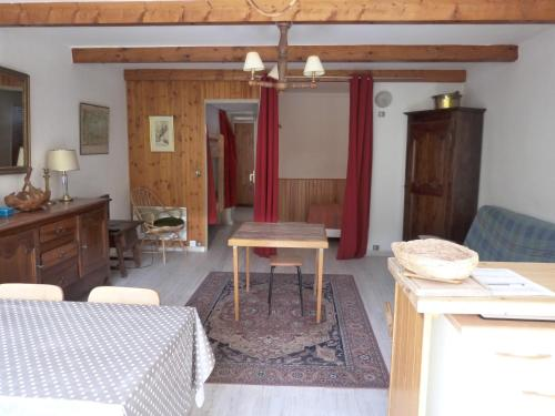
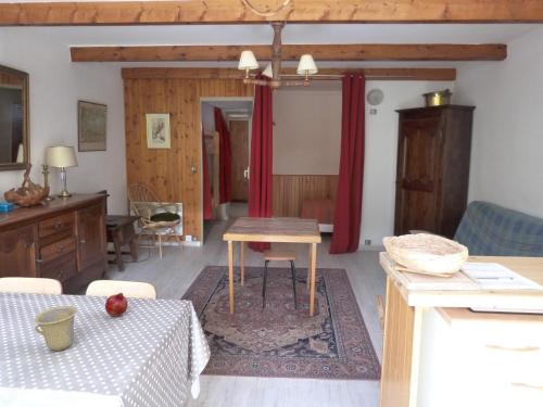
+ fruit (116, 303)
+ cup (56, 330)
